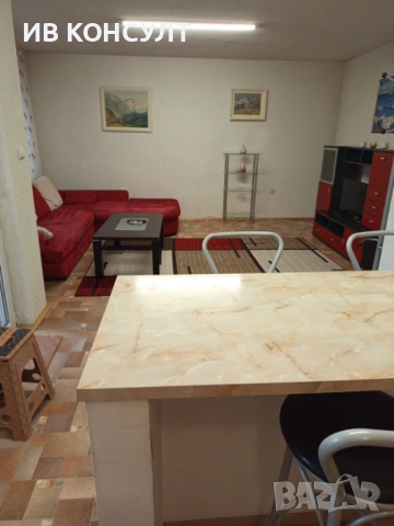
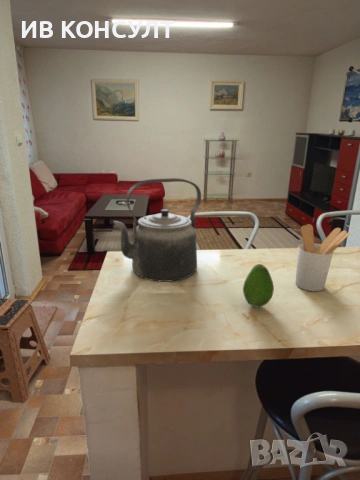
+ kettle (158, 226)
+ fruit (258, 285)
+ utensil holder (321, 257)
